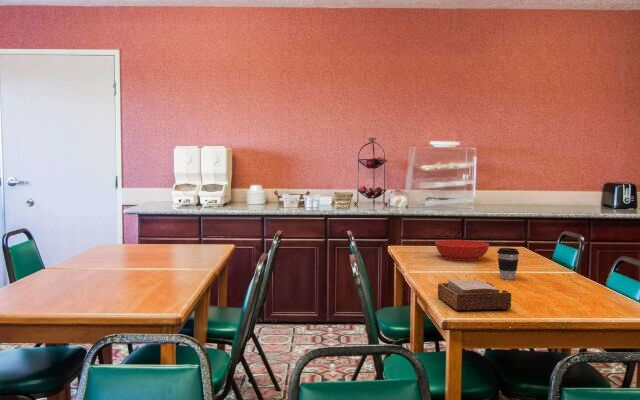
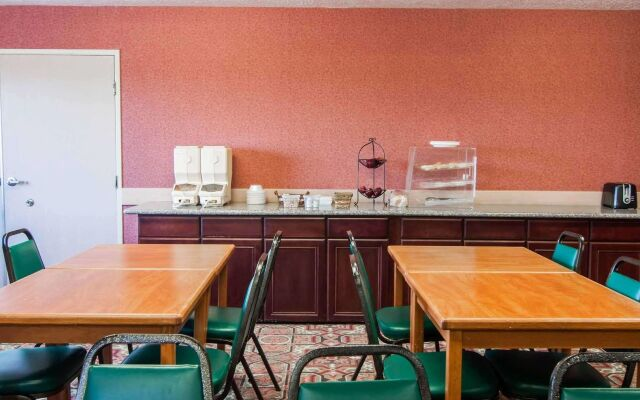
- napkin holder (472, 293)
- coffee cup (507, 263)
- bowl (461, 250)
